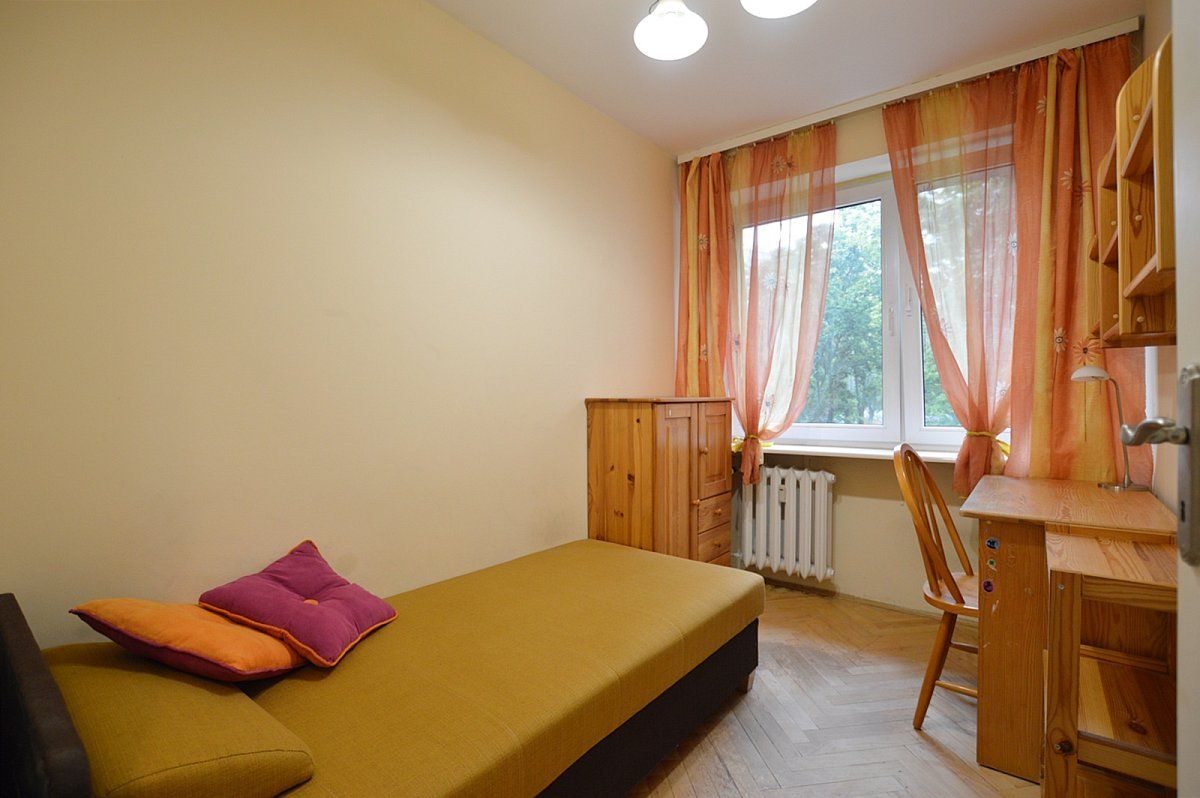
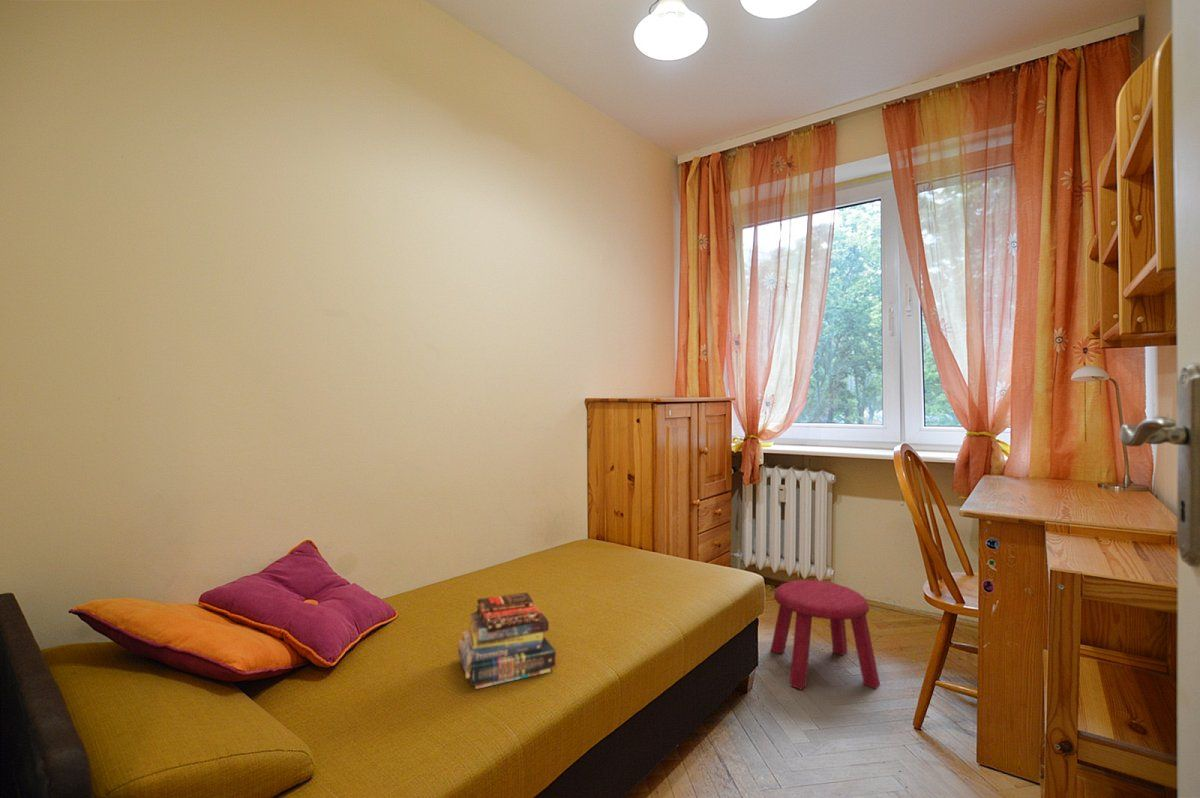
+ stool (810, 630)
+ book (505, 633)
